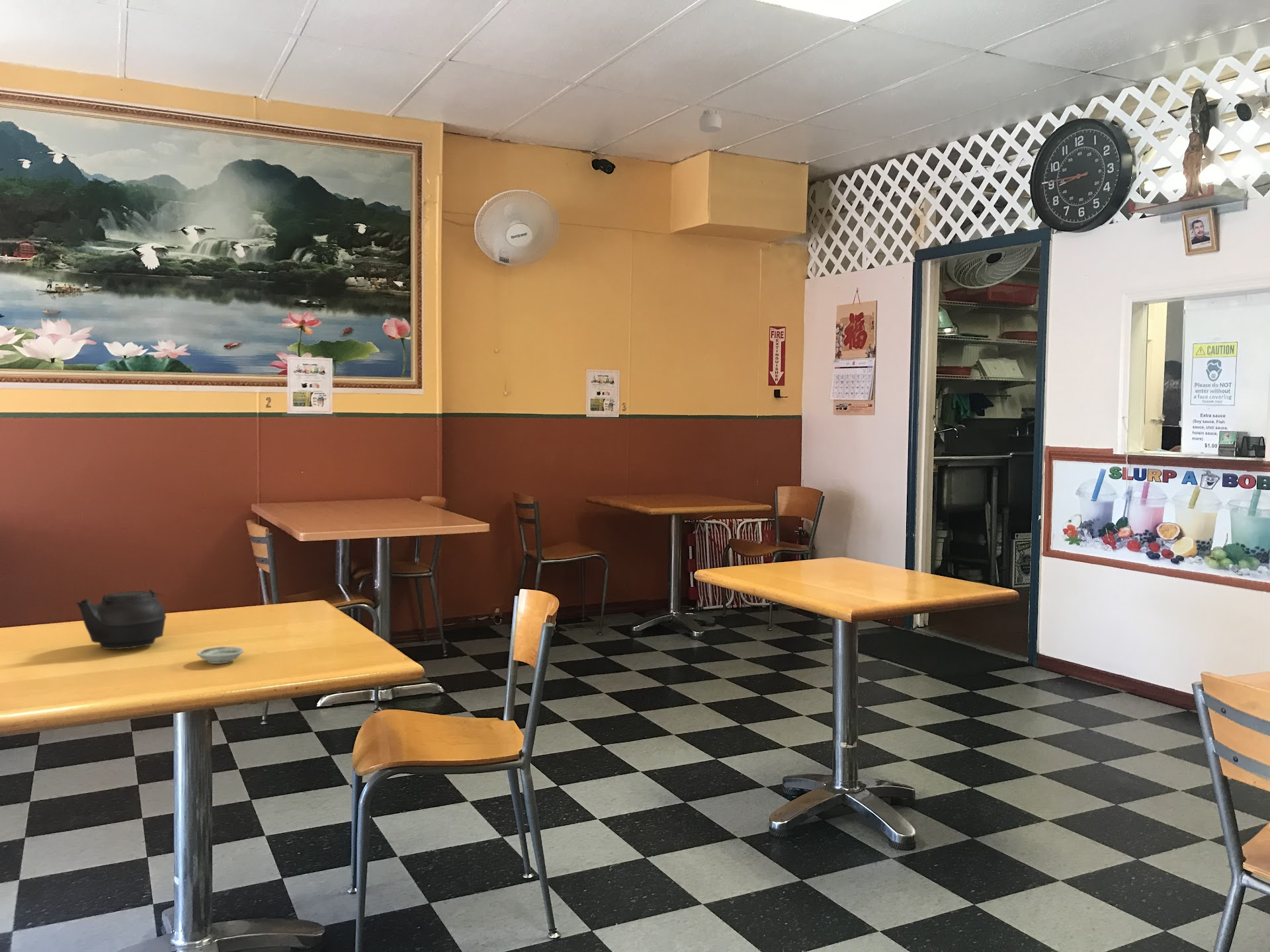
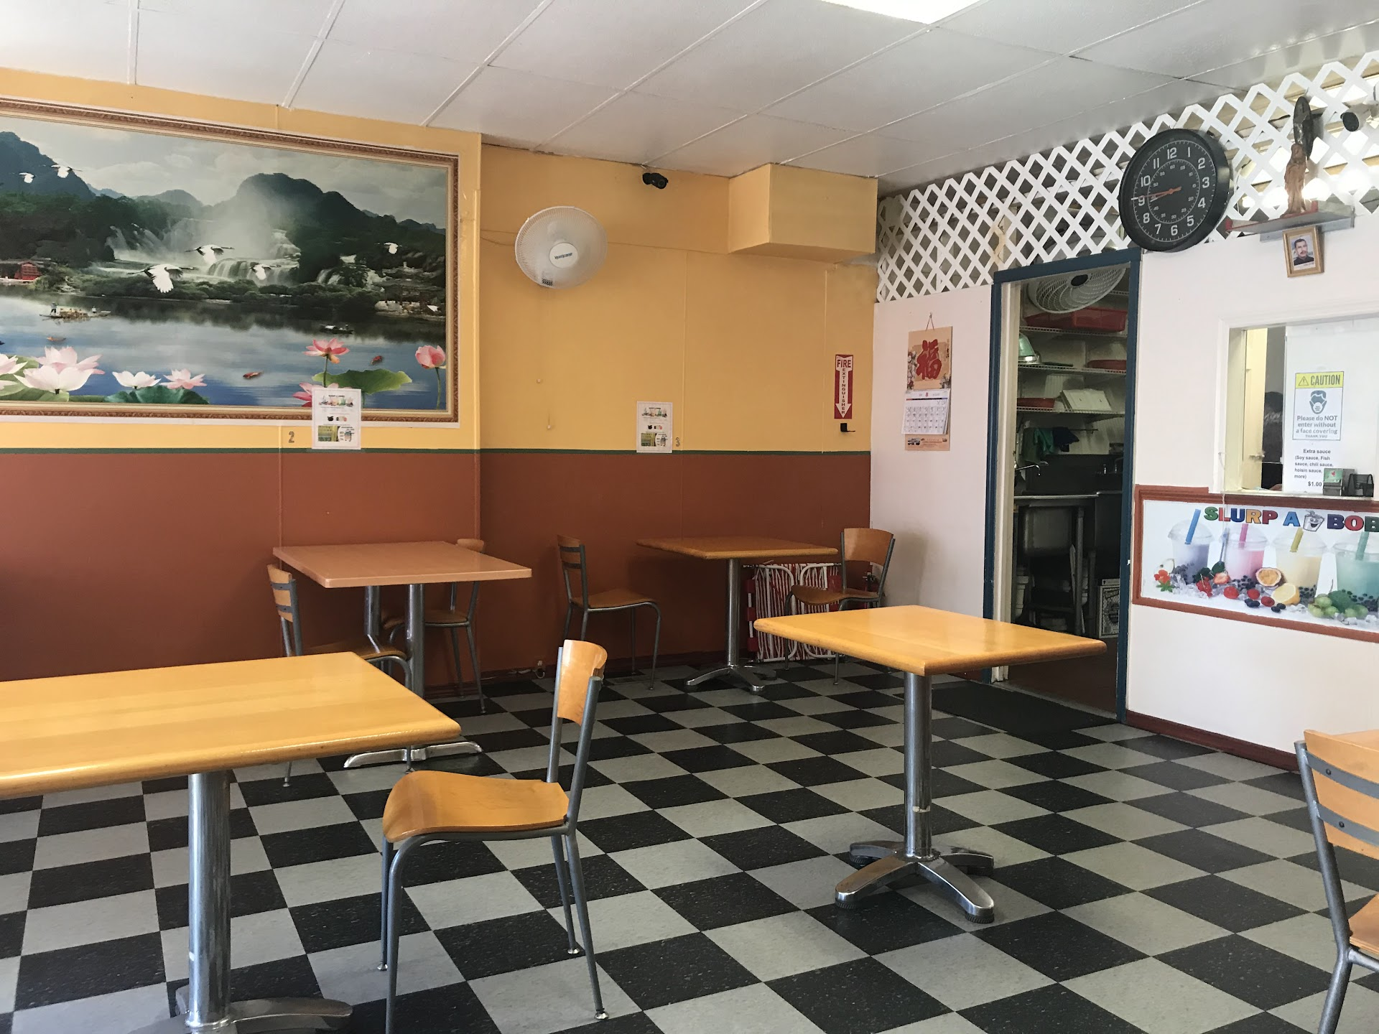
- smoke detector (710, 120)
- teapot (120, 621)
- saucer (220, 656)
